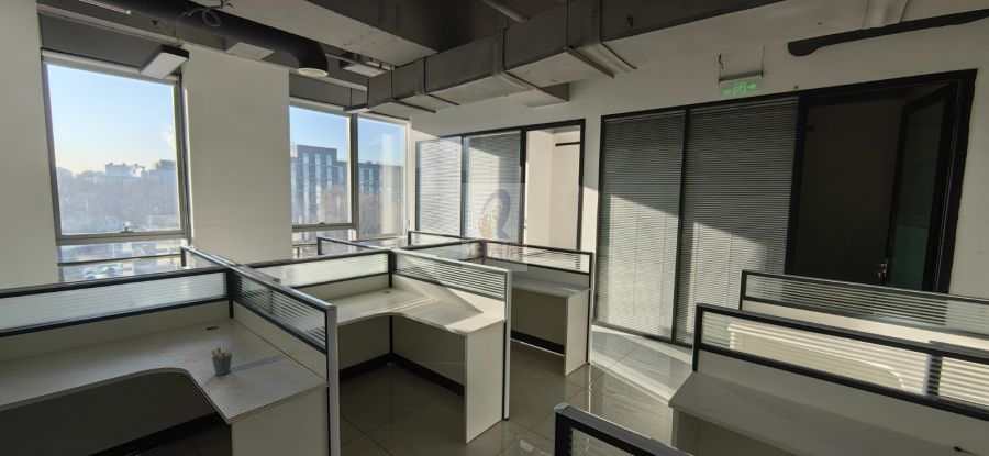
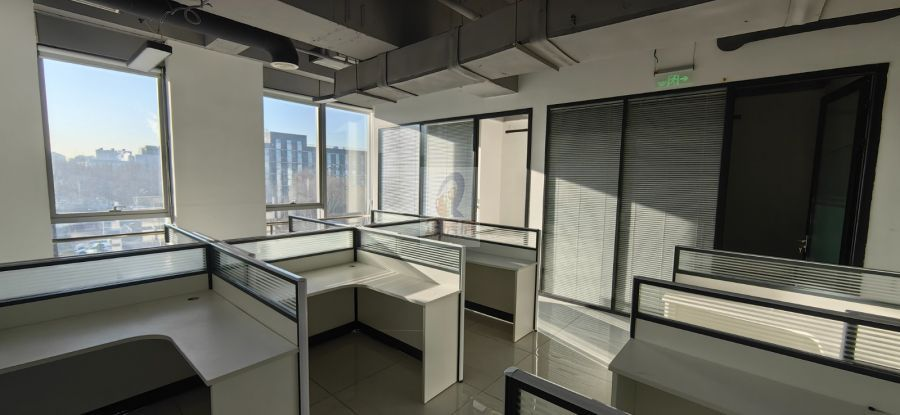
- pen holder (222, 358)
